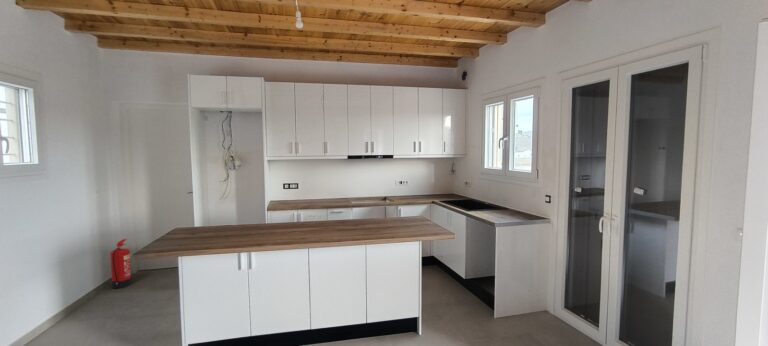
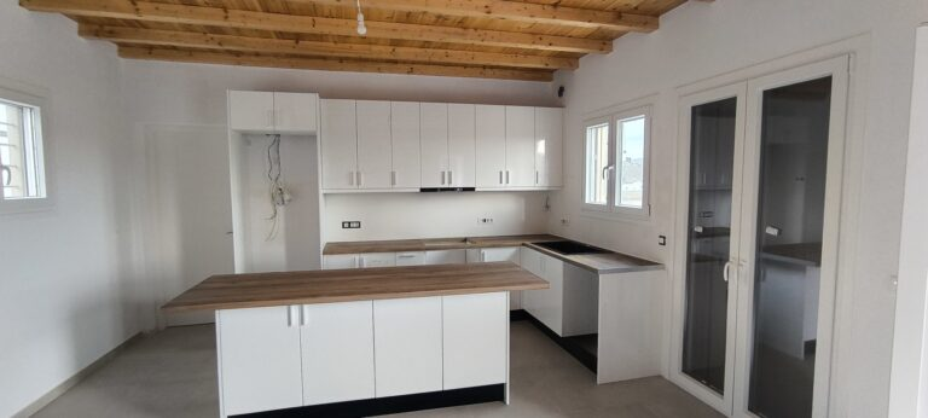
- fire extinguisher (120, 263)
